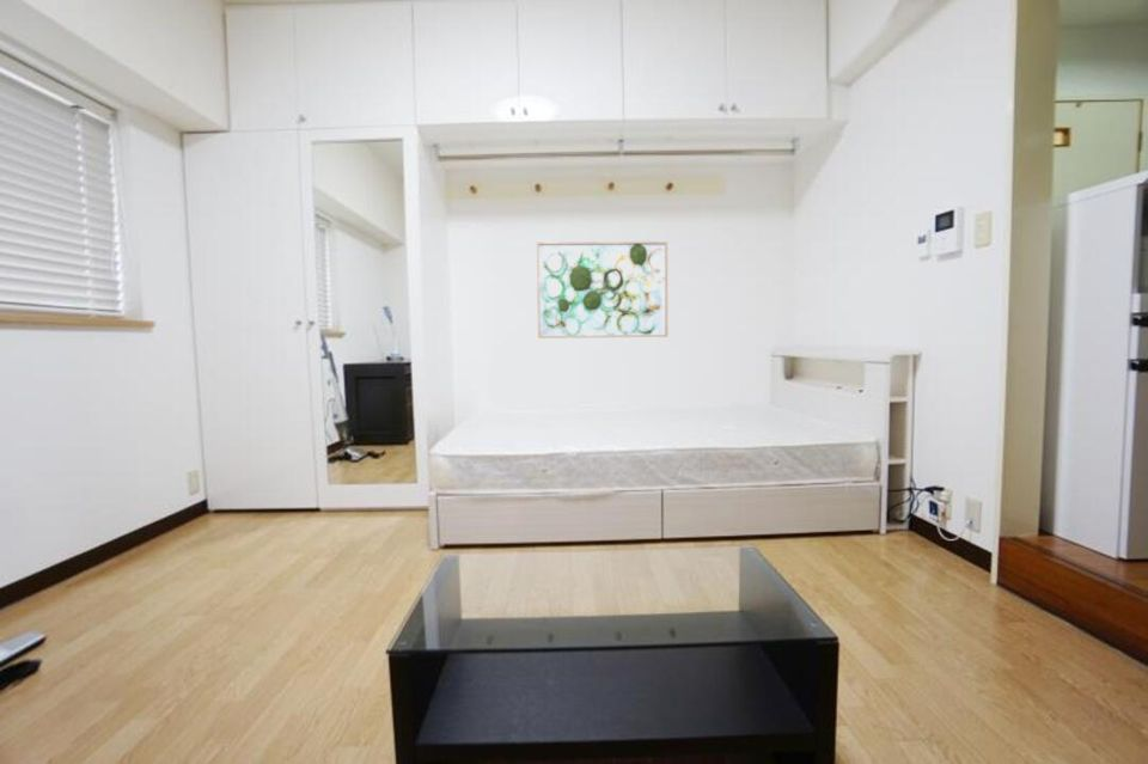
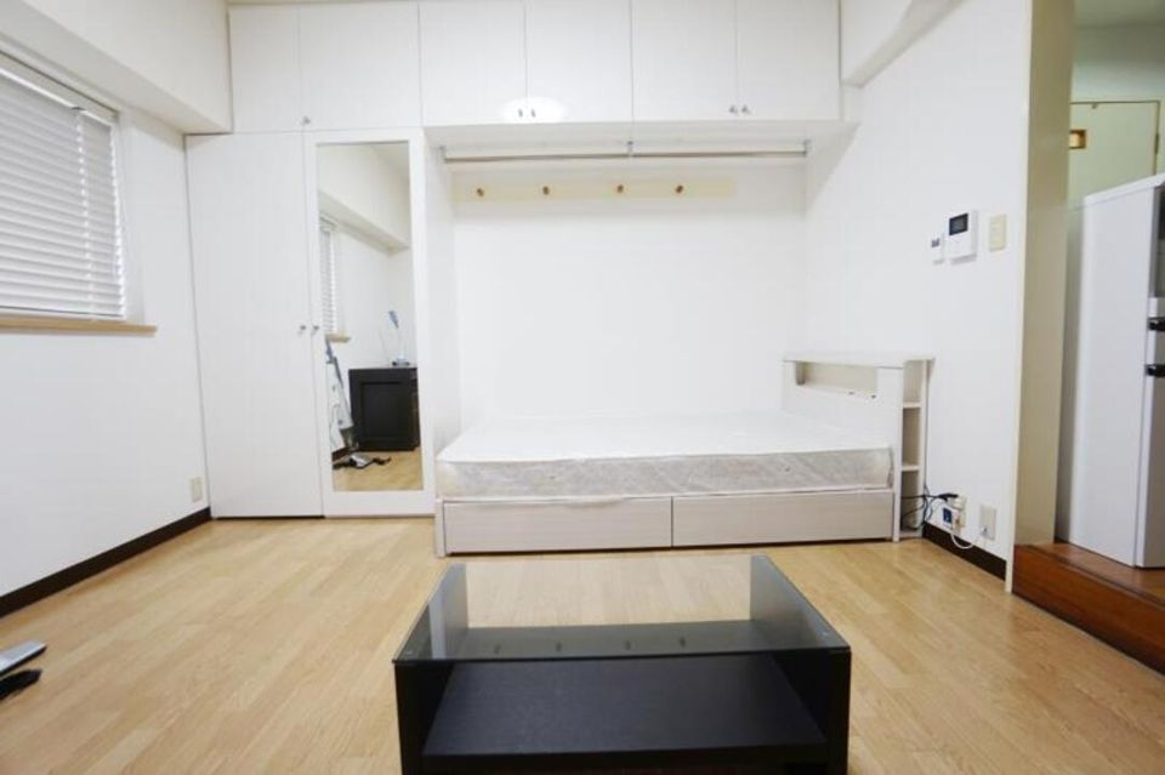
- wall art (602, 289)
